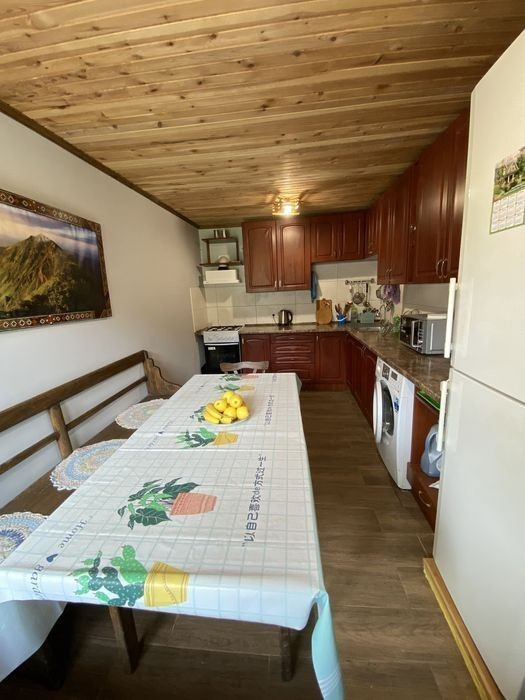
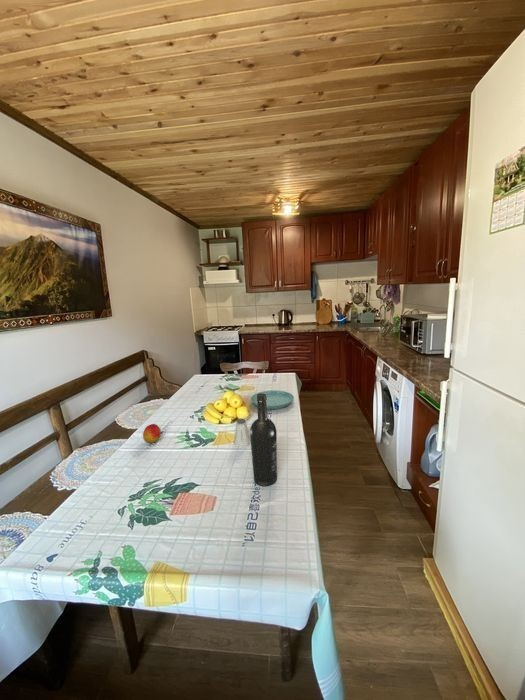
+ saucer (272, 400)
+ peach (152, 433)
+ wine bottle (263, 438)
+ saltshaker (241, 431)
